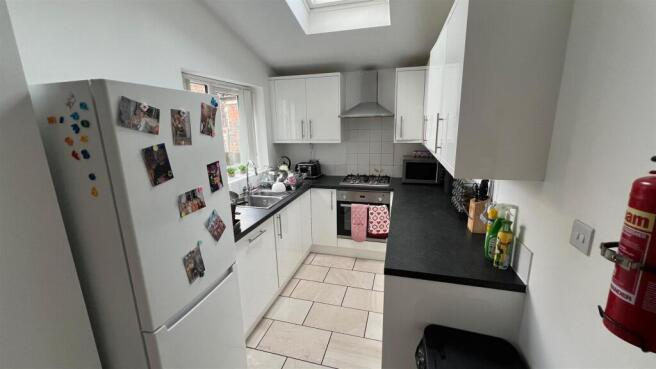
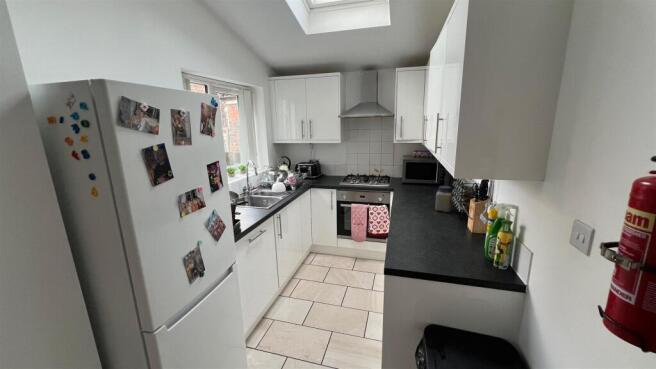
+ jar (444, 198)
